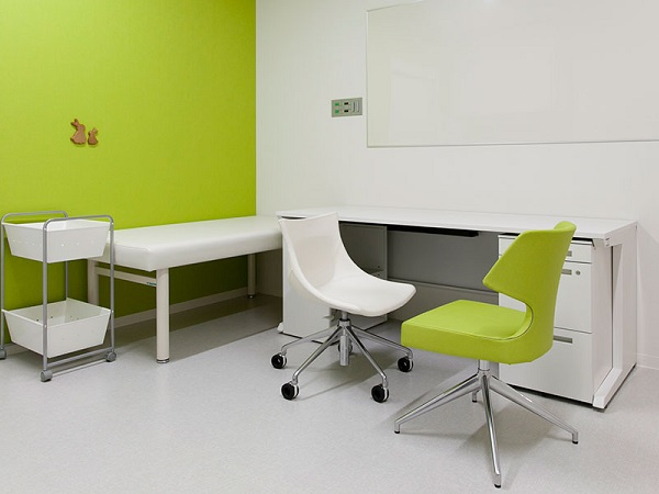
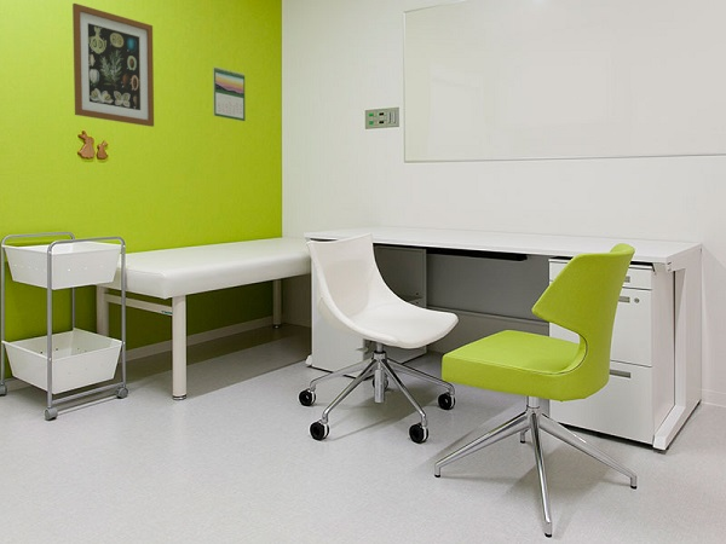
+ wall art (115, 68)
+ calendar (229, 93)
